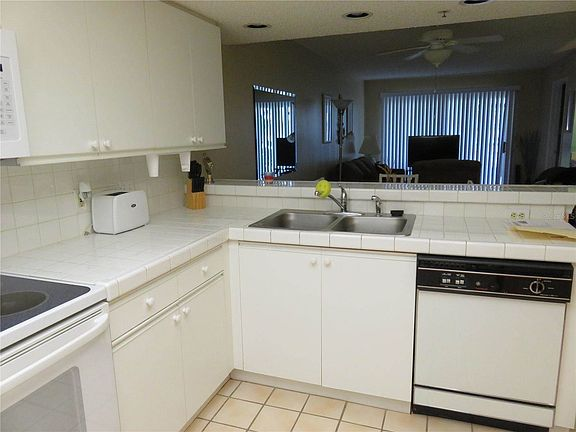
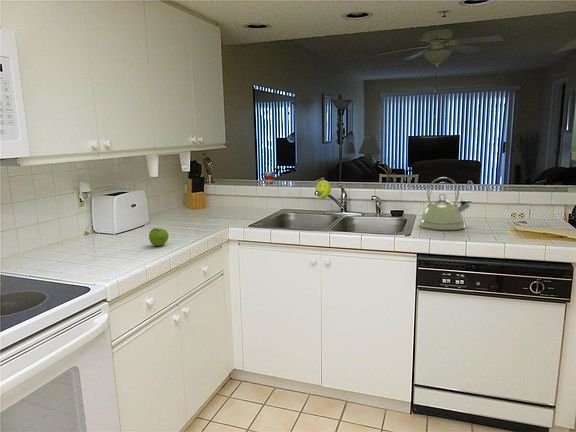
+ fruit (158, 236)
+ kettle (445, 201)
